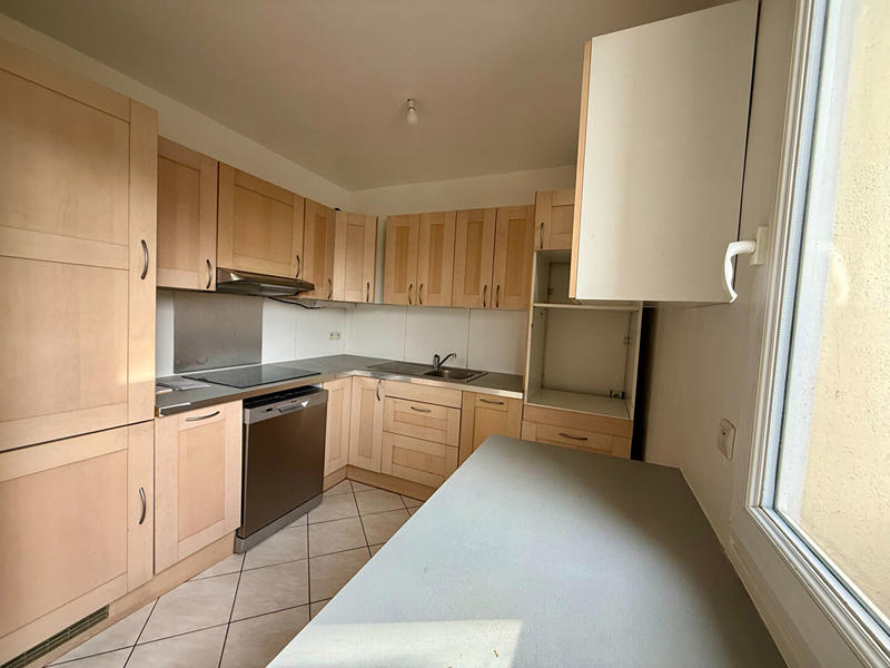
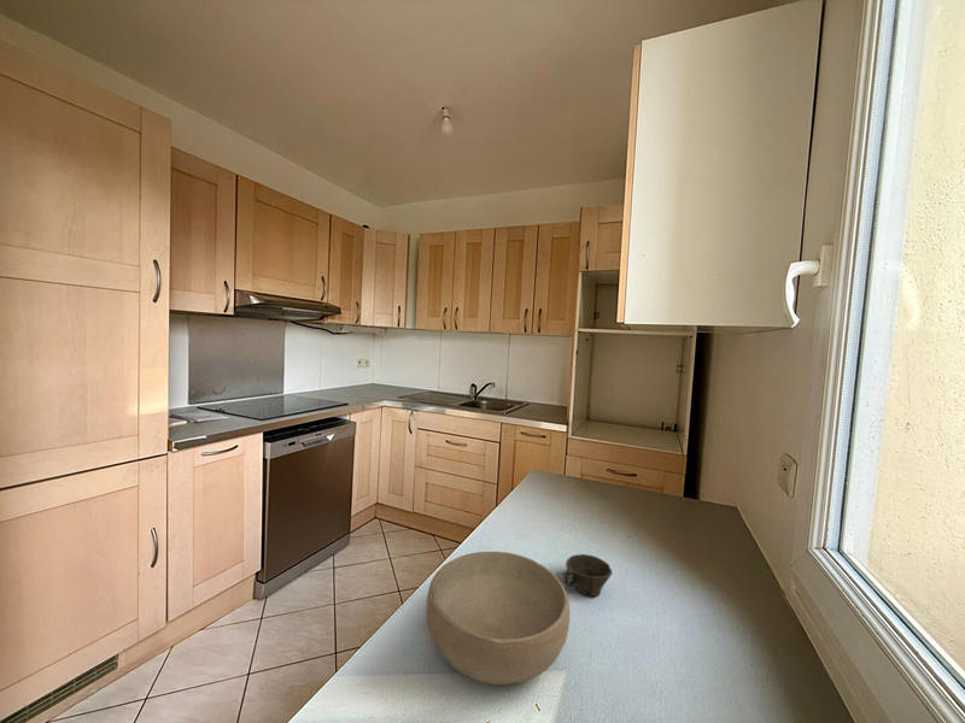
+ bowl (496, 618)
+ cup (585, 576)
